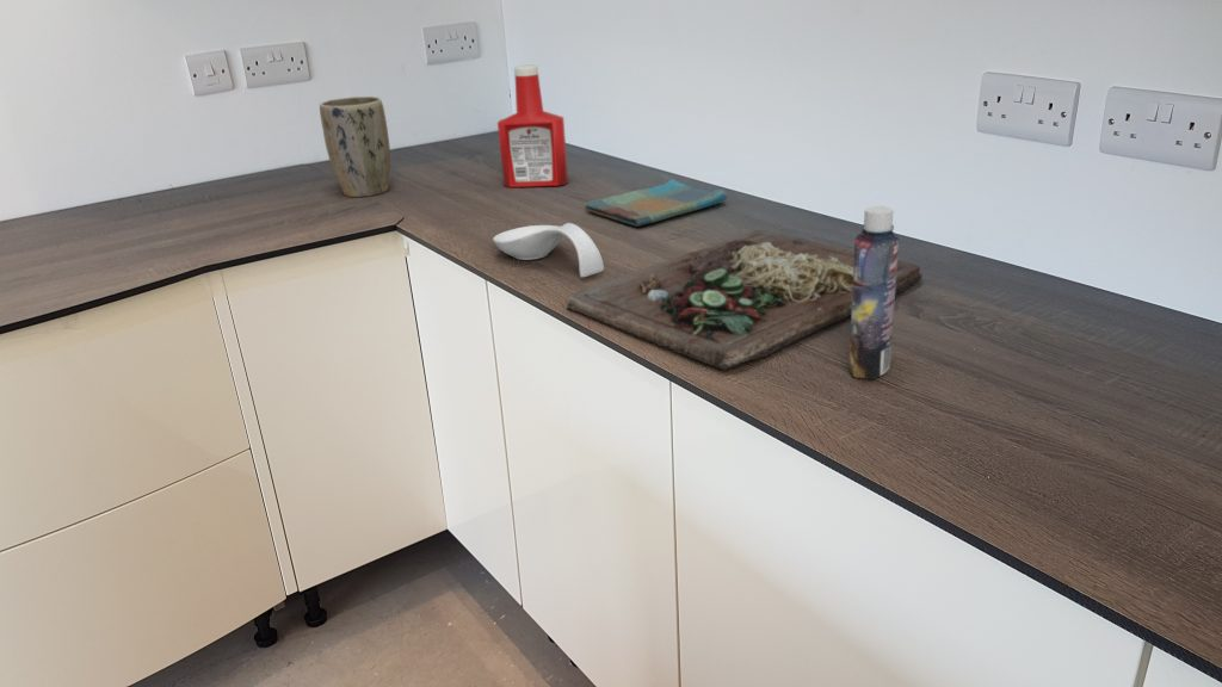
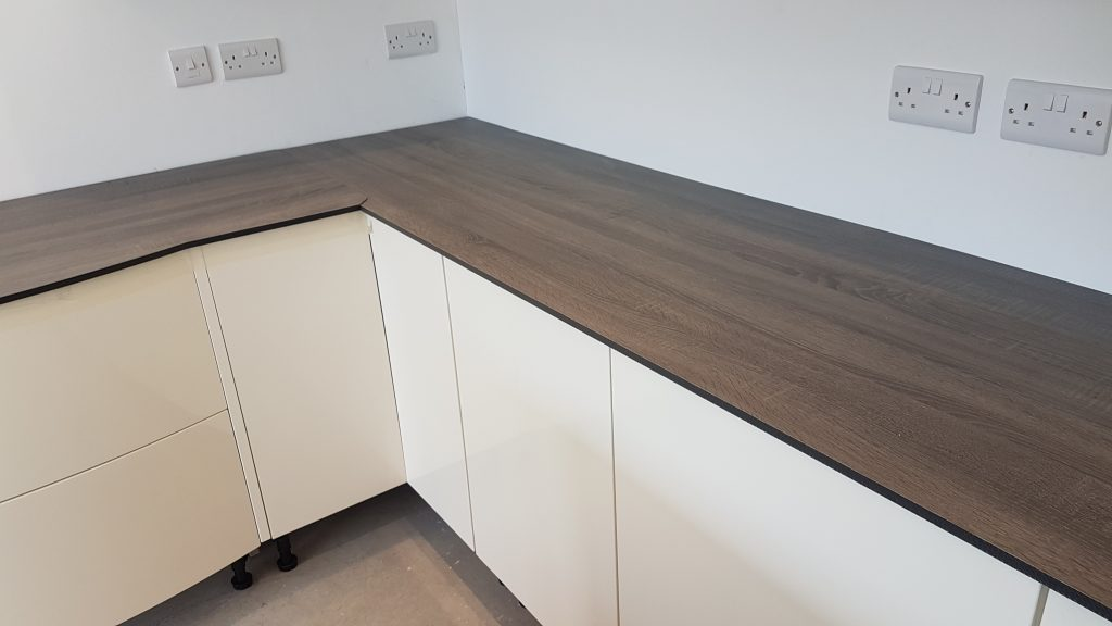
- soap bottle (531, 125)
- bottle (874, 291)
- plant pot (358, 147)
- cutting board (747, 272)
- dish towel (656, 202)
- spoon rest (548, 241)
